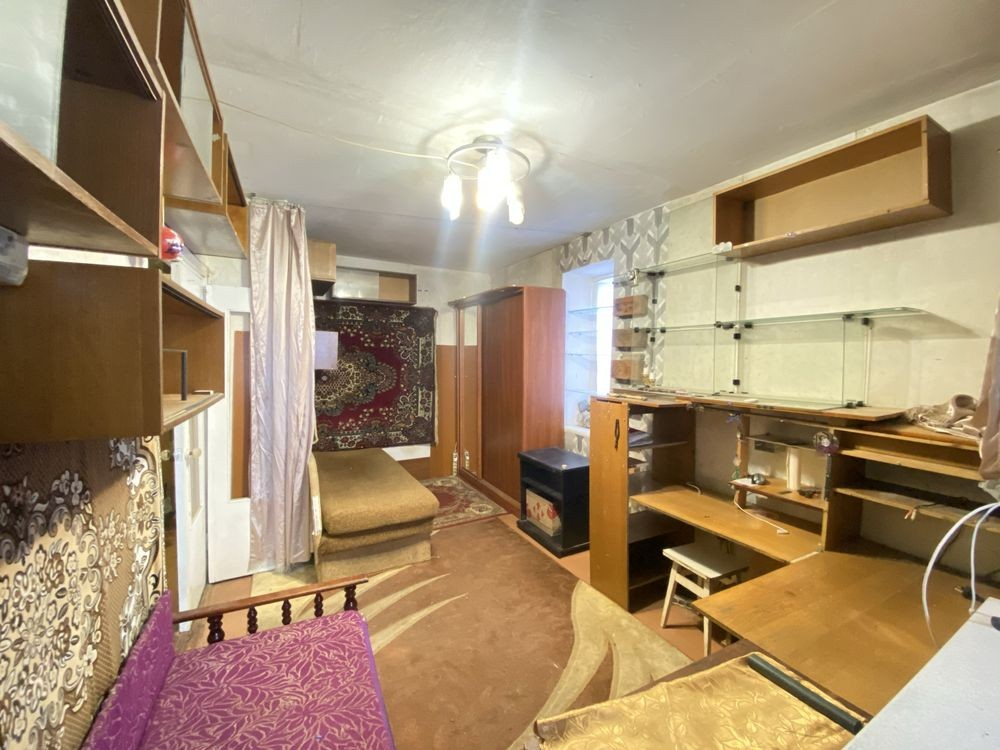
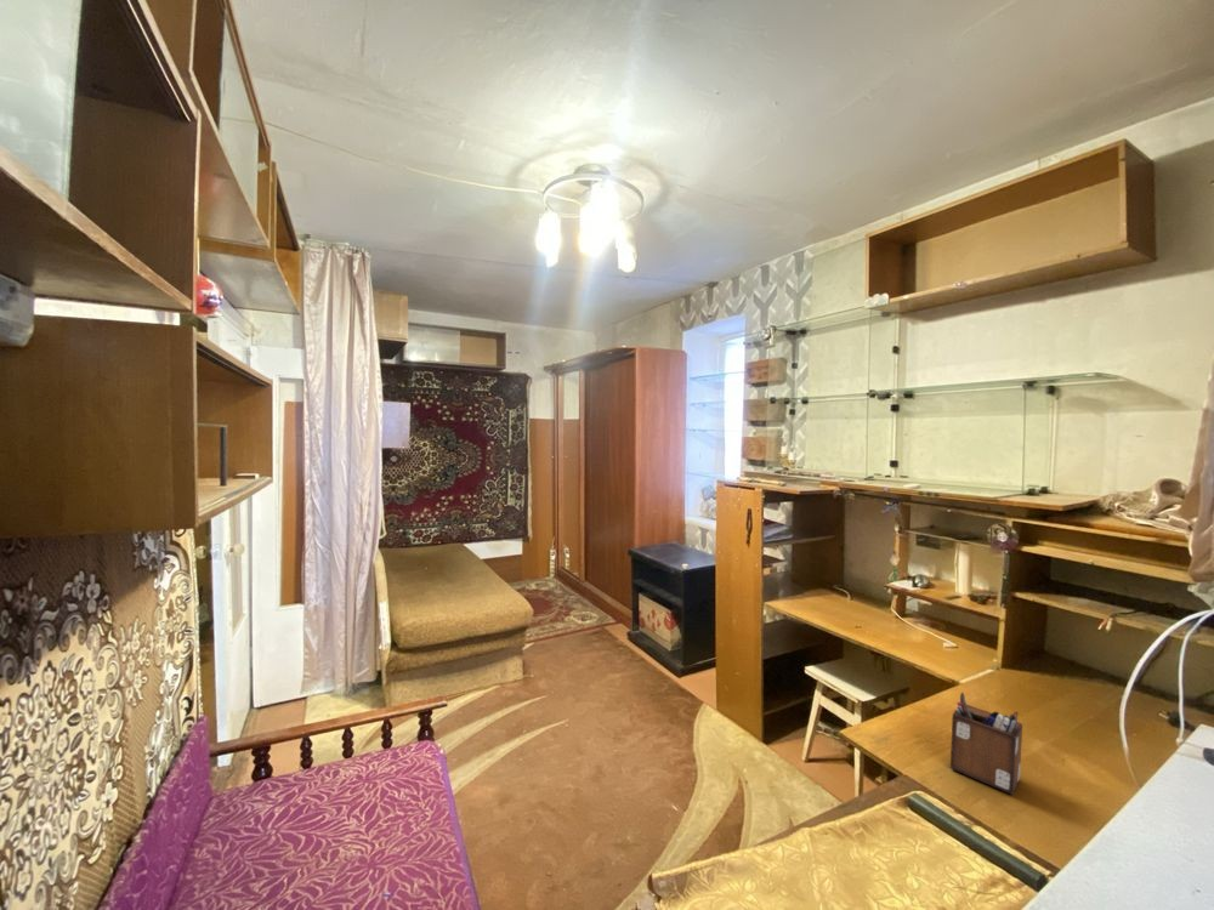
+ desk organizer (986, 735)
